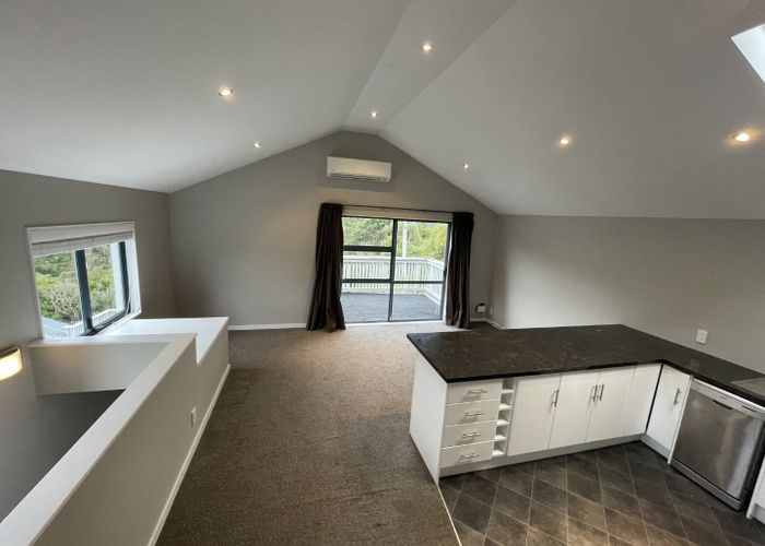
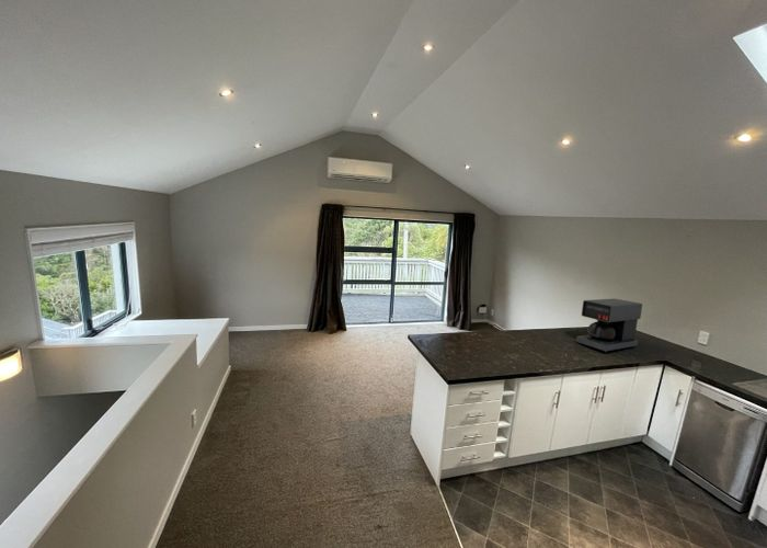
+ coffee maker (609, 323)
